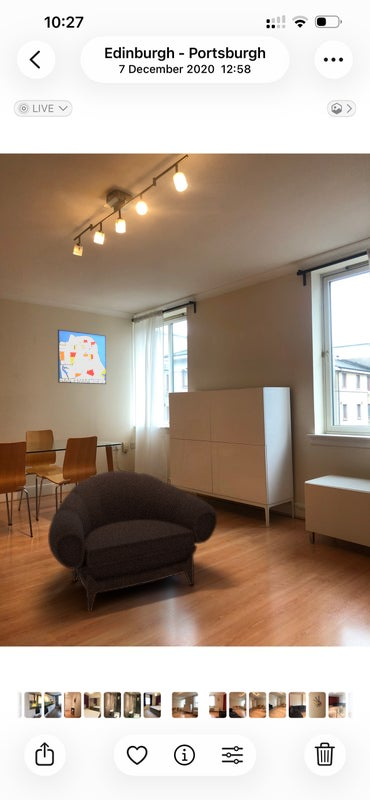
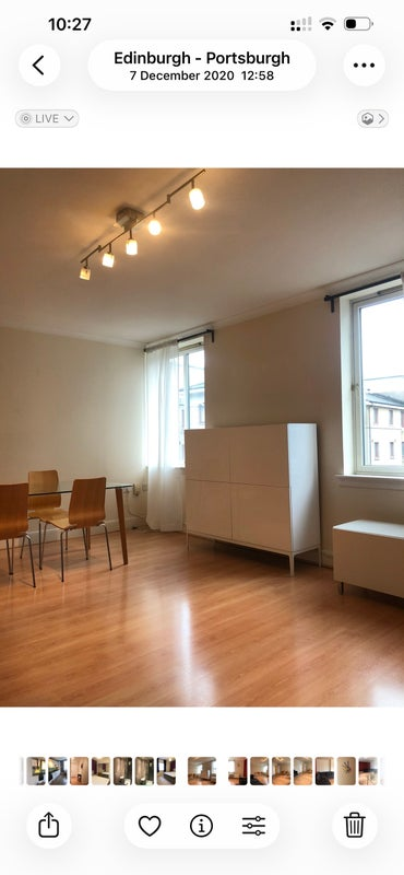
- armchair (125, 525)
- wall art (82, 358)
